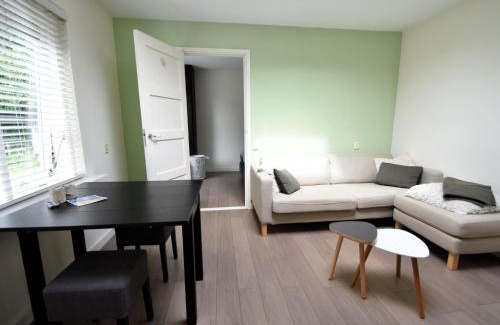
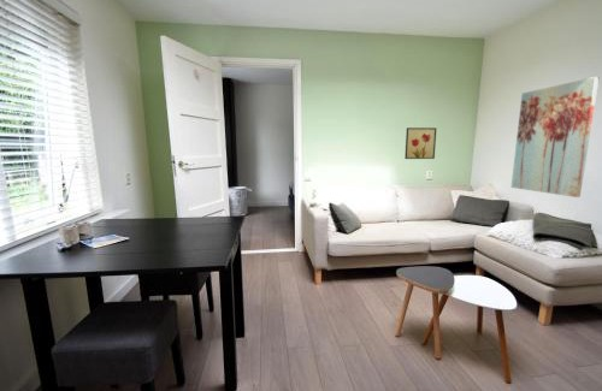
+ wall art (420, 143)
+ wall art (548, 140)
